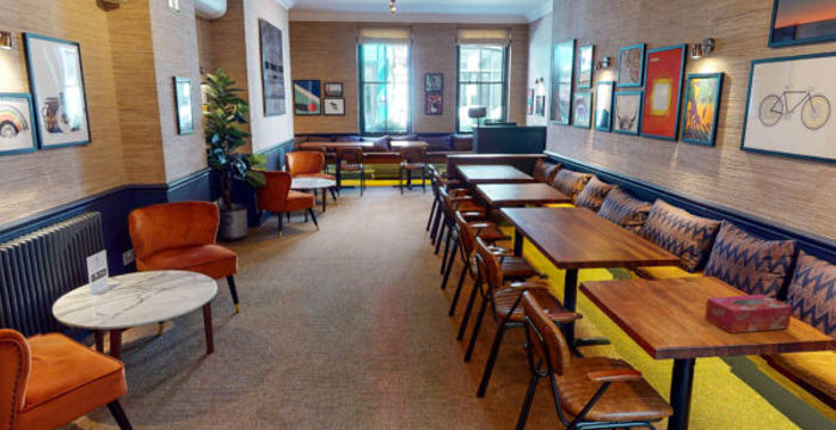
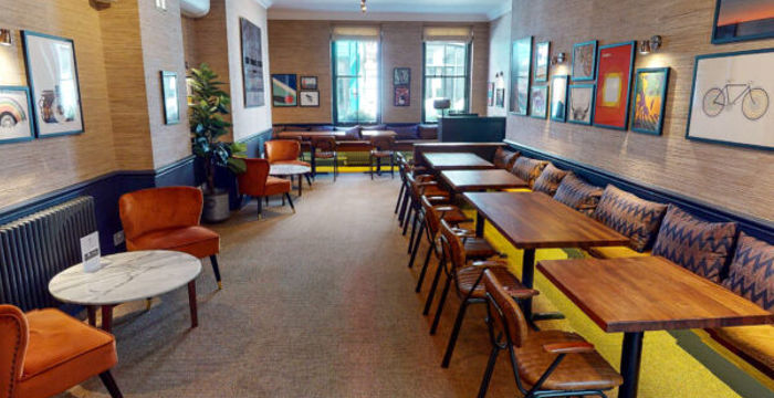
- tissue box (746, 313)
